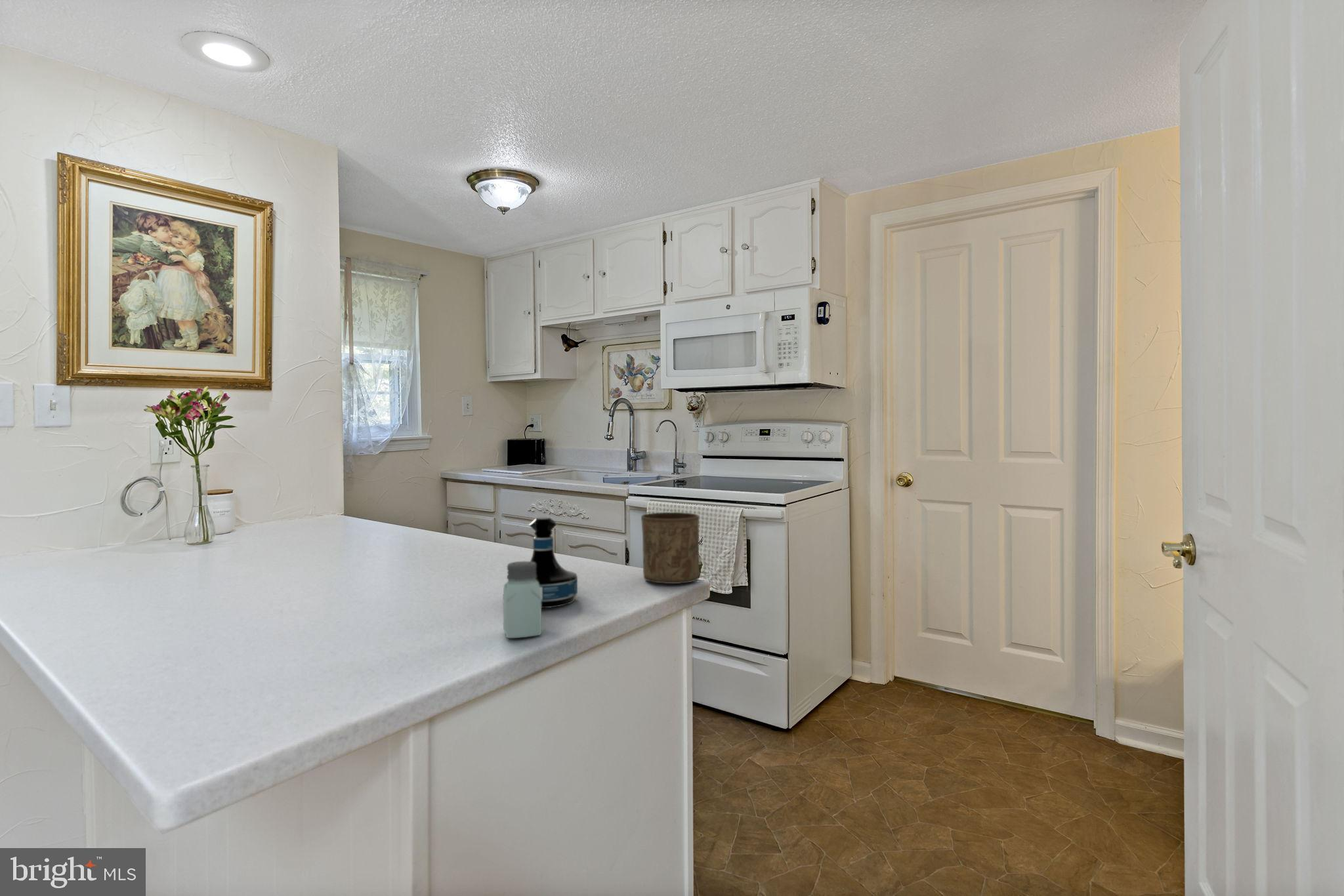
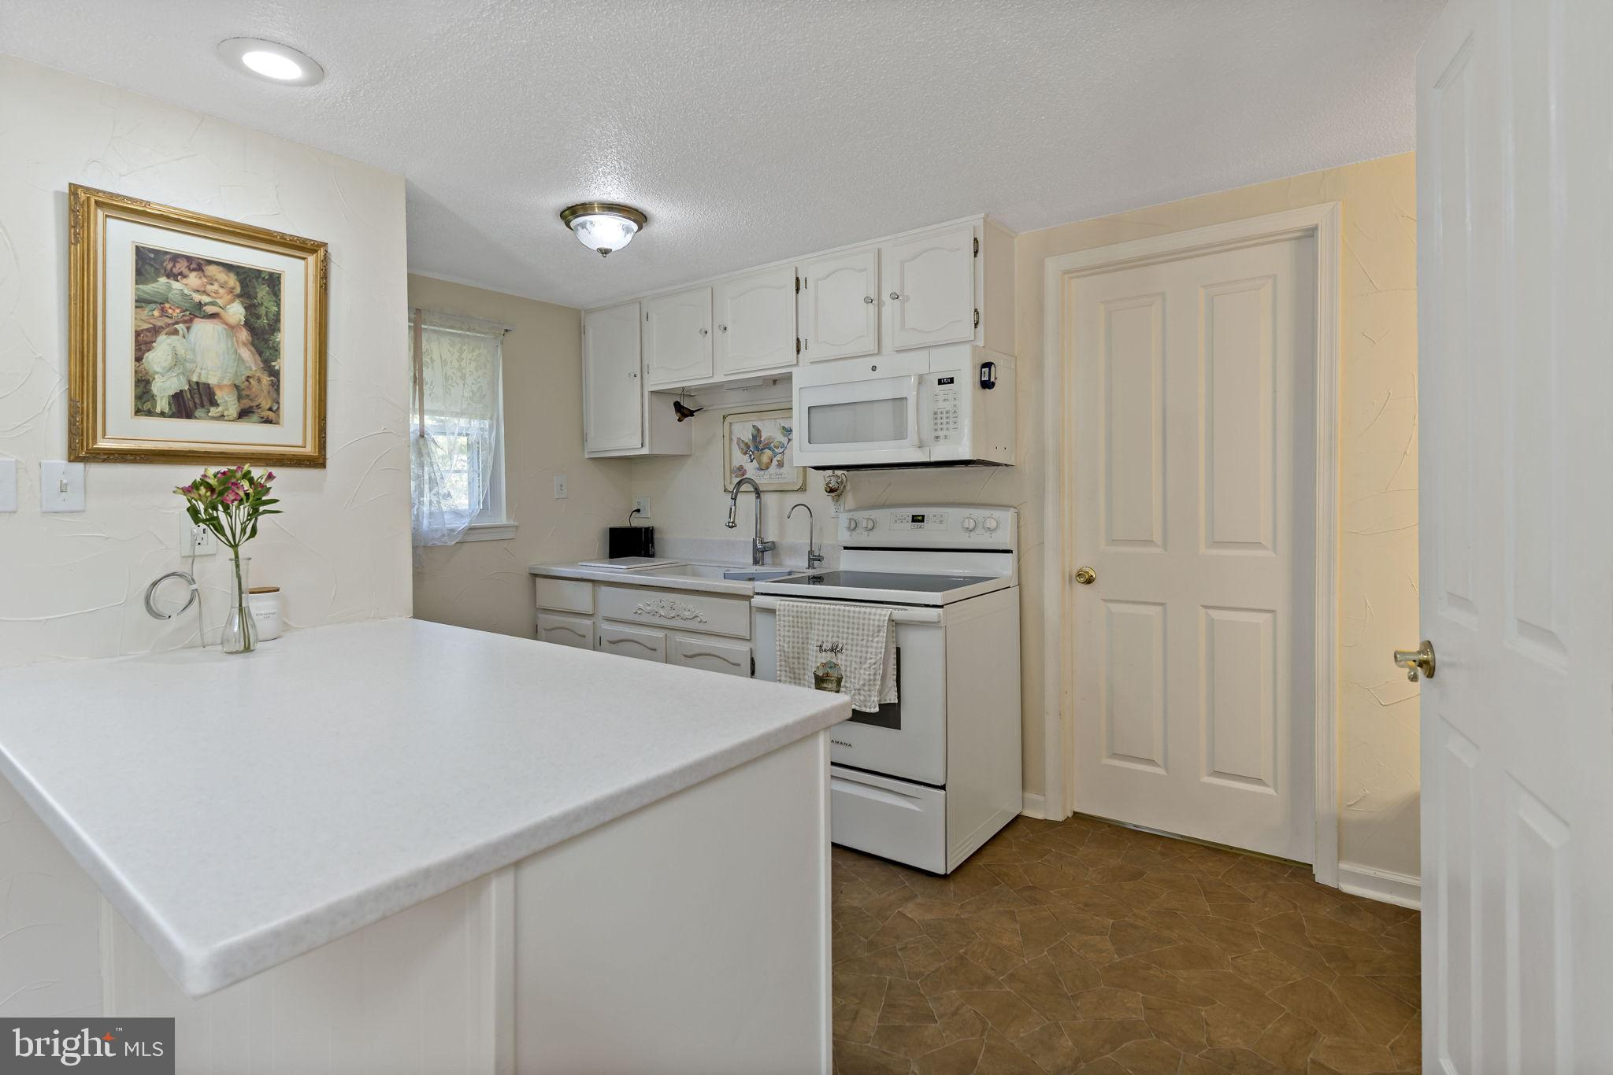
- cup (670, 547)
- tequila bottle (543, 560)
- saltshaker (522, 598)
